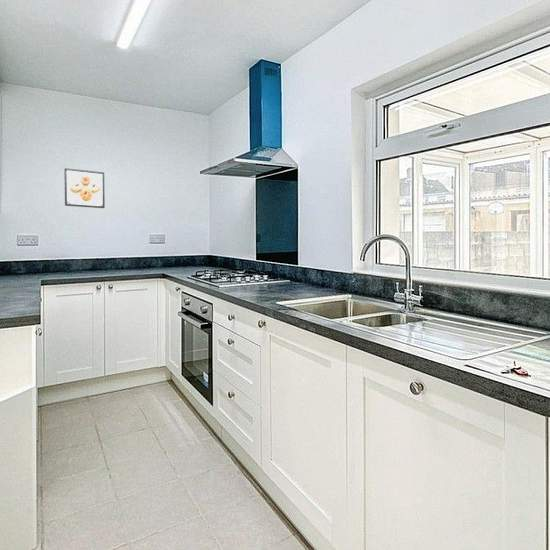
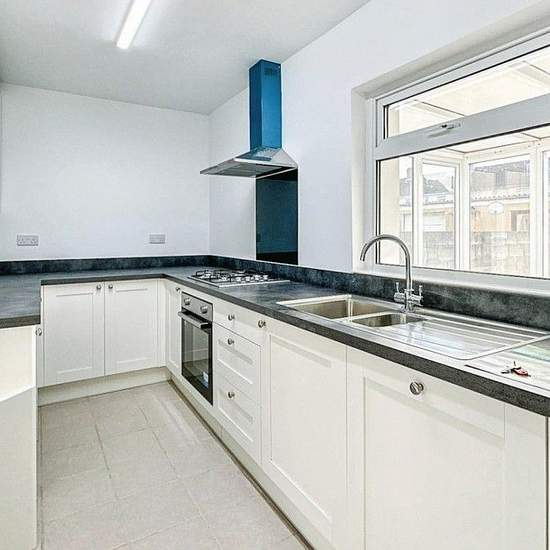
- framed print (84, 188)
